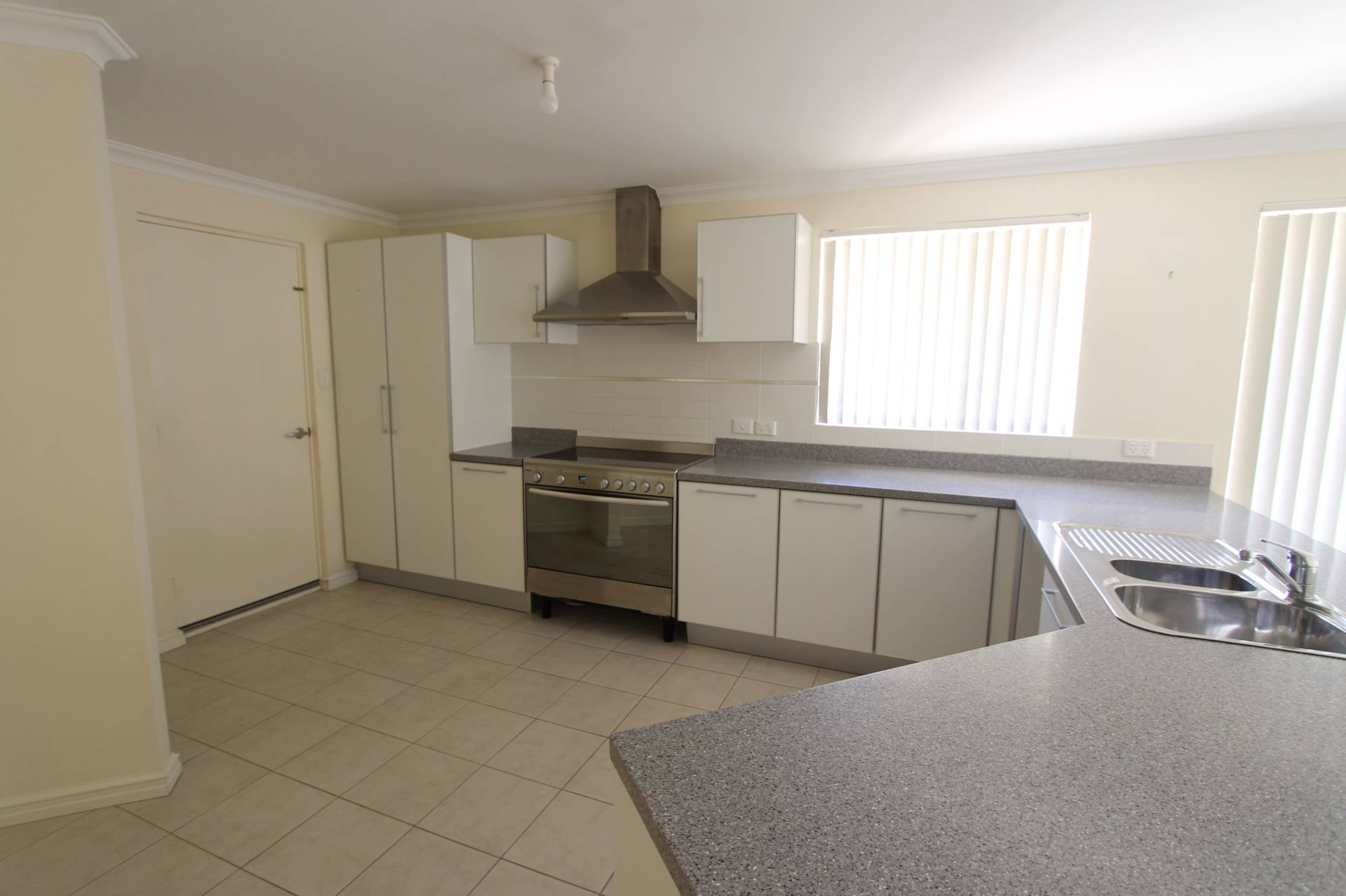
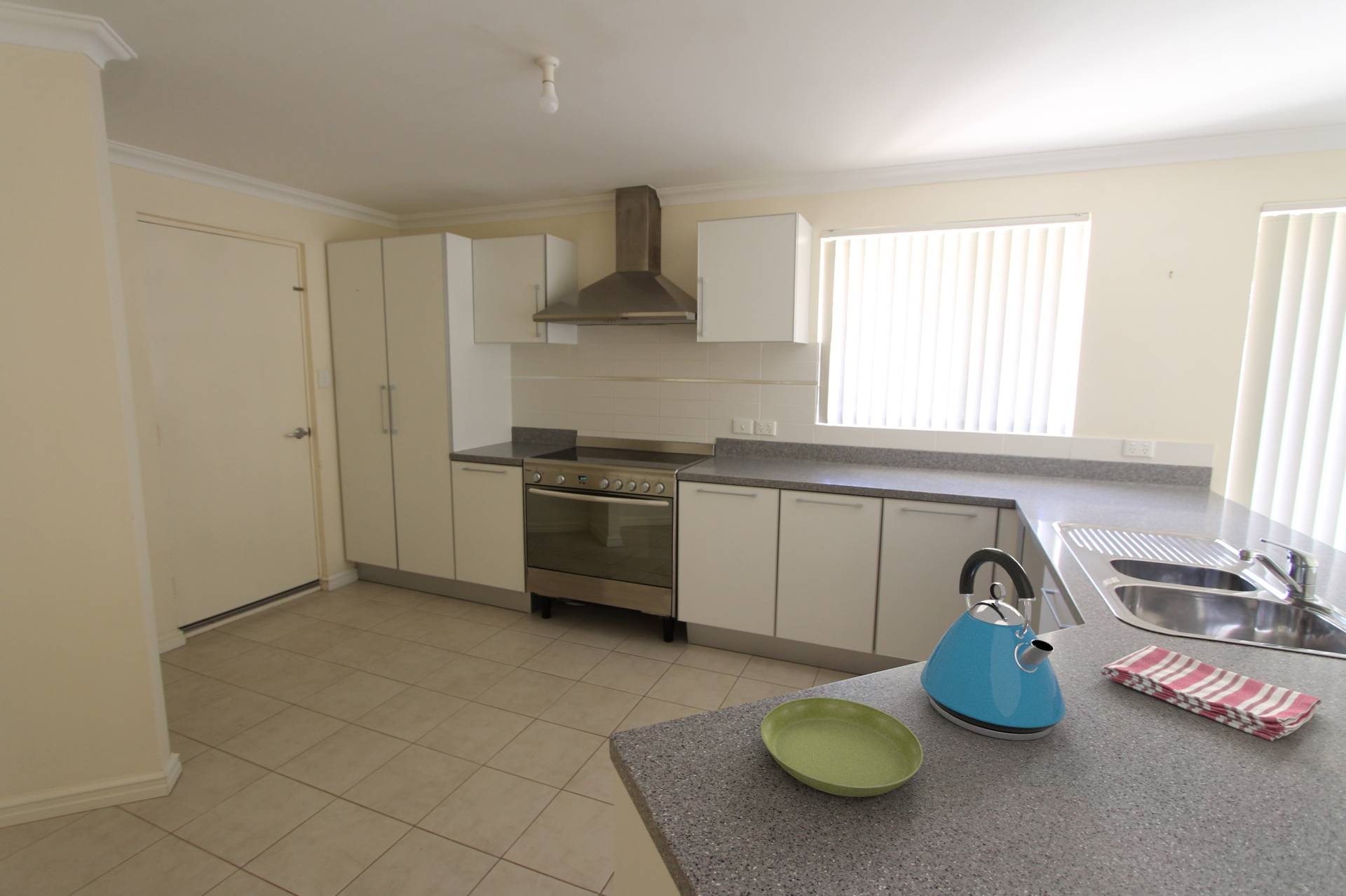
+ dish towel (1204, 684)
+ kettle (991, 629)
+ saucer (838, 747)
